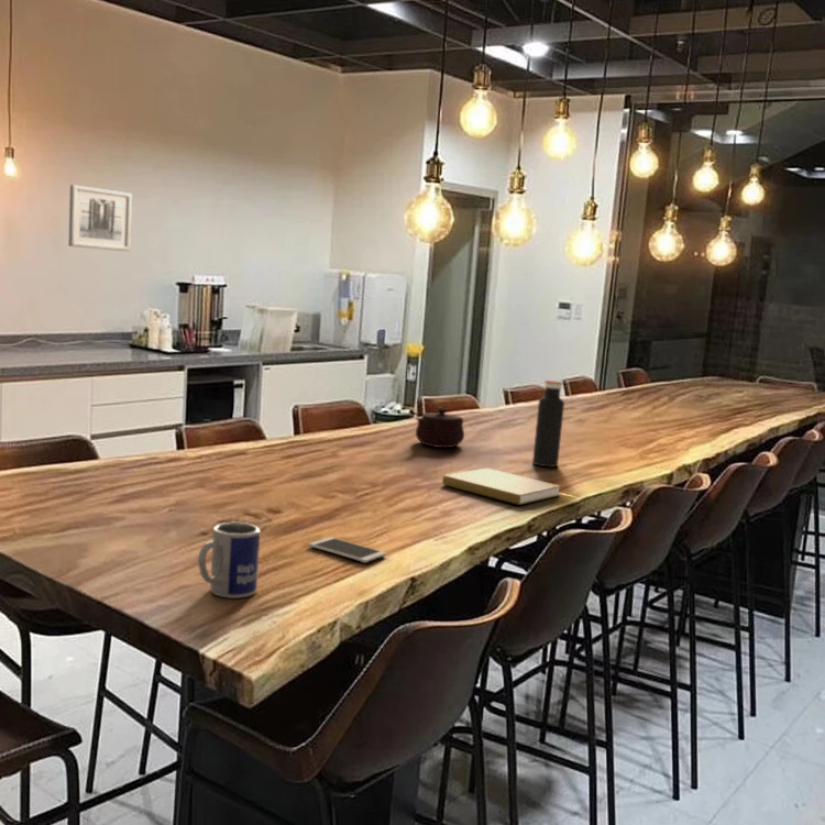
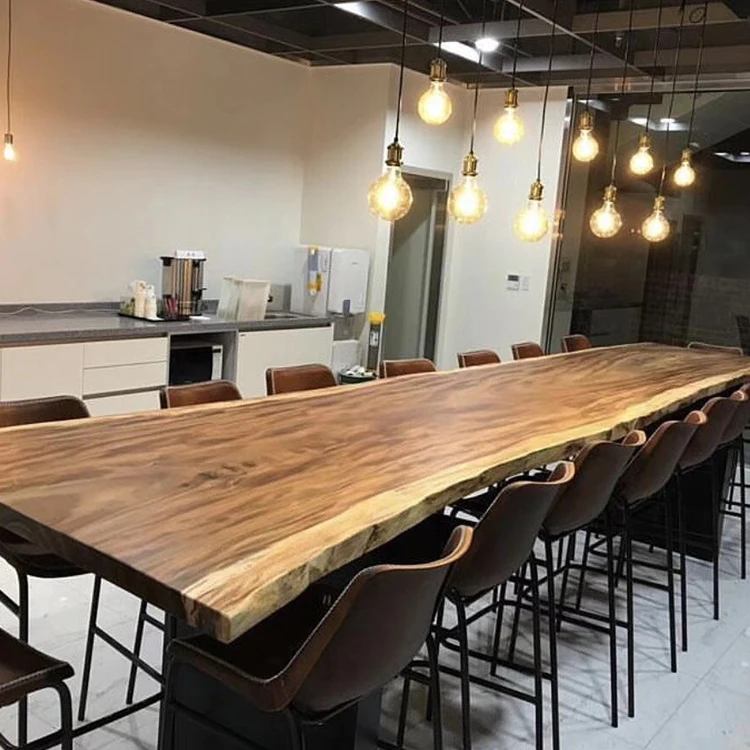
- teapot (439, 427)
- wall art (100, 219)
- smartphone (346, 549)
- book (501, 485)
- mug (227, 561)
- water bottle (549, 422)
